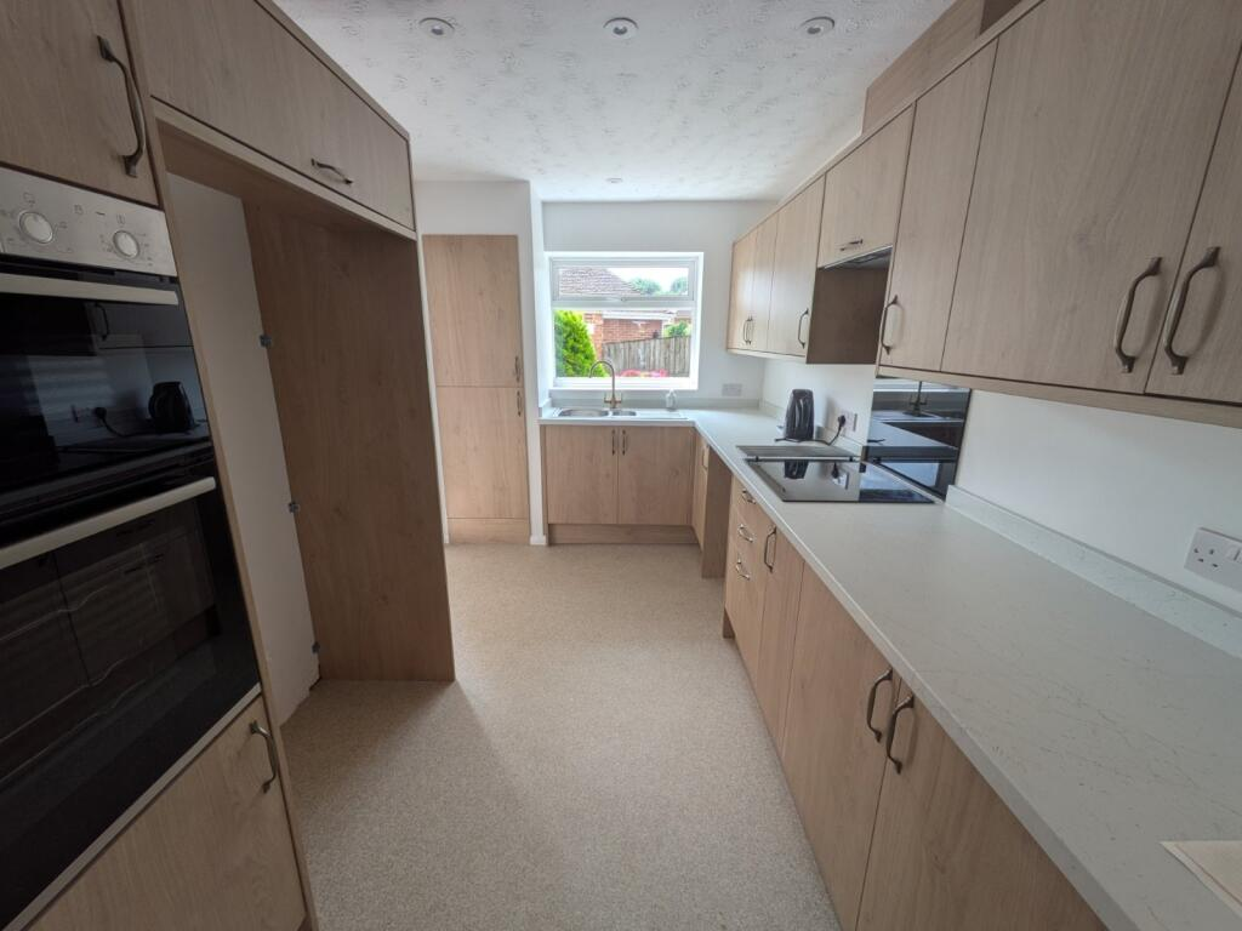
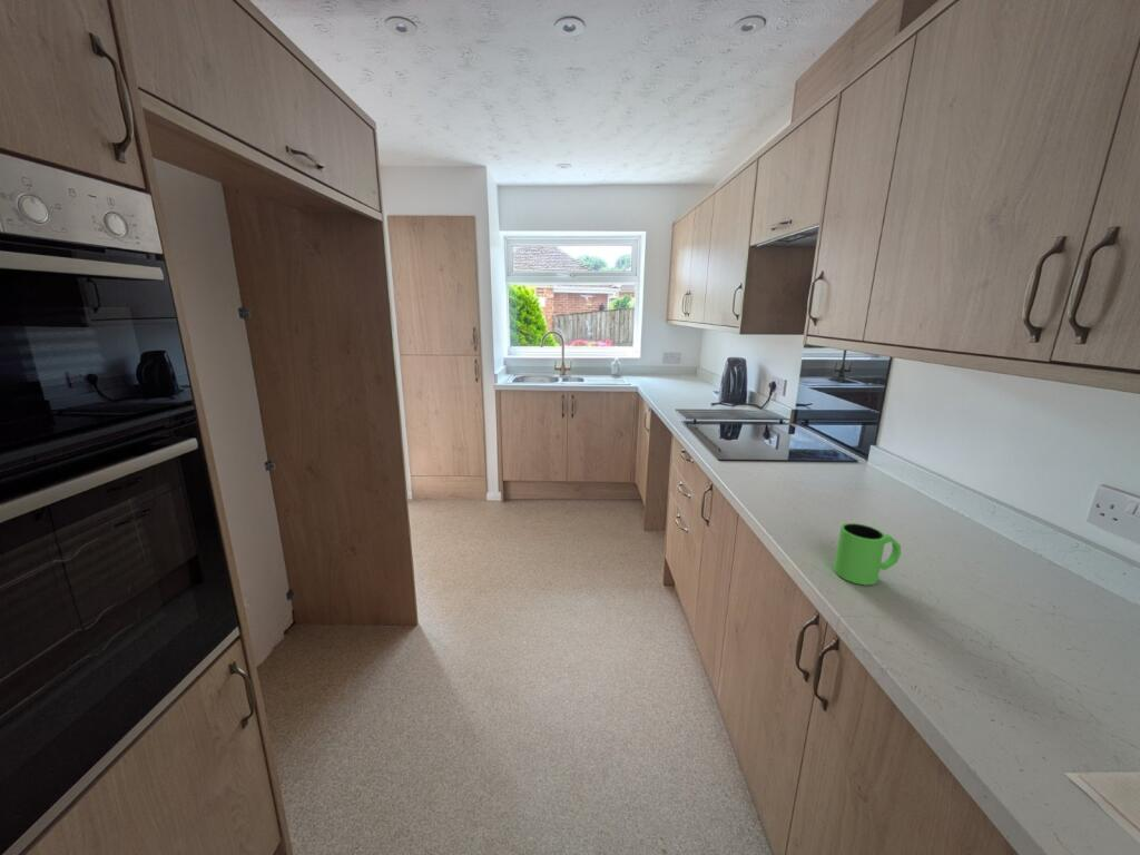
+ mug (868, 553)
